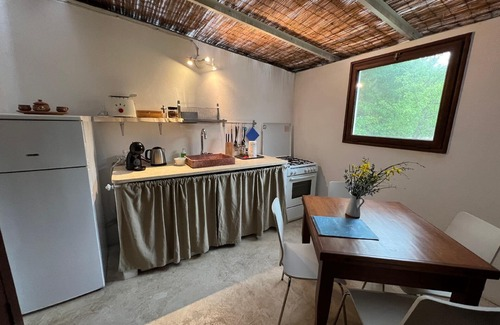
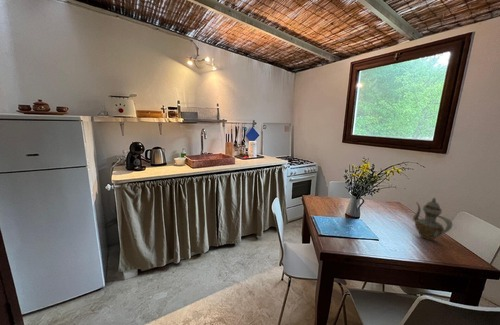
+ teapot (431, 218)
